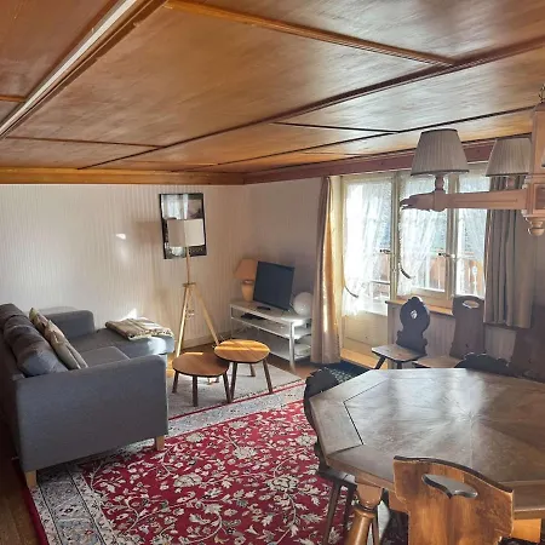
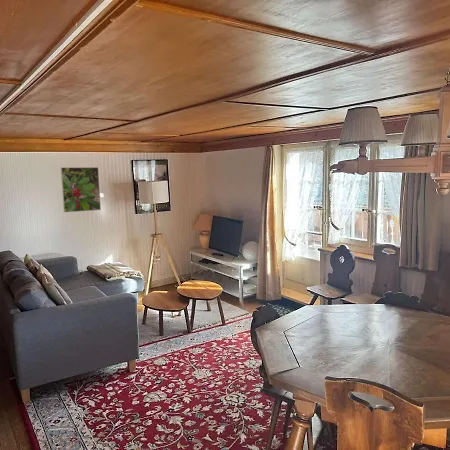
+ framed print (81, 189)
